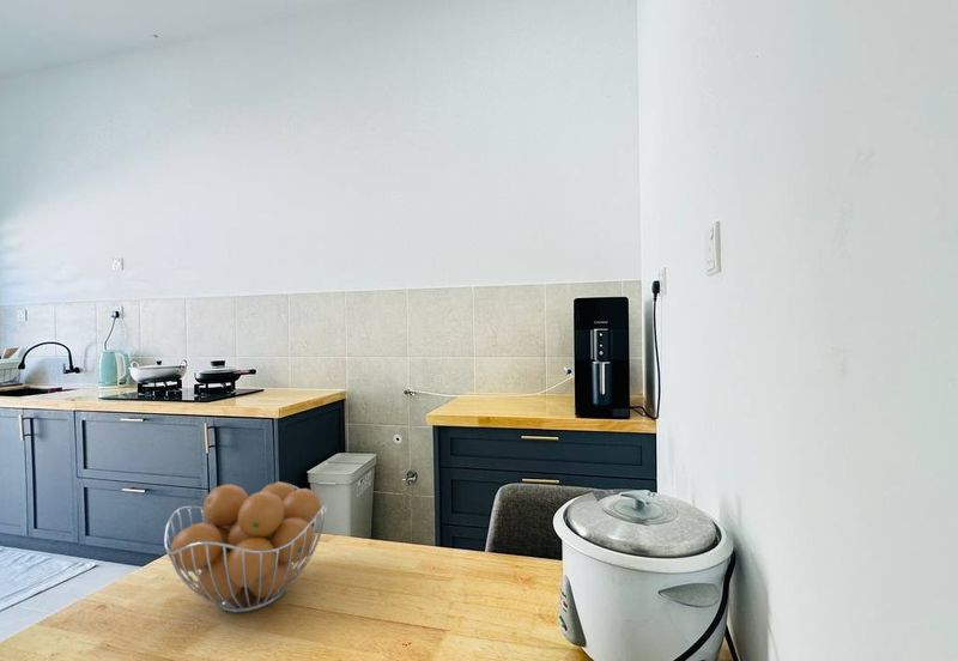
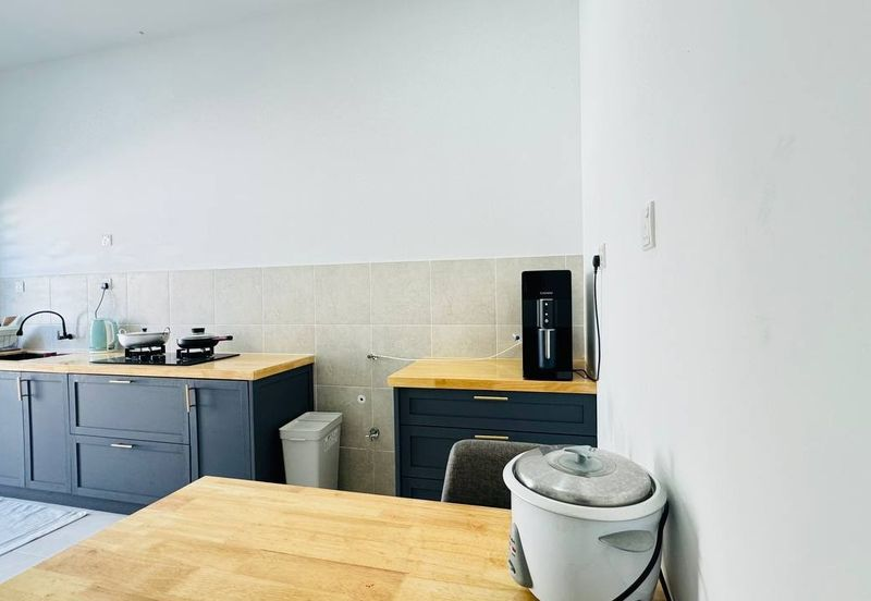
- fruit basket (250, 540)
